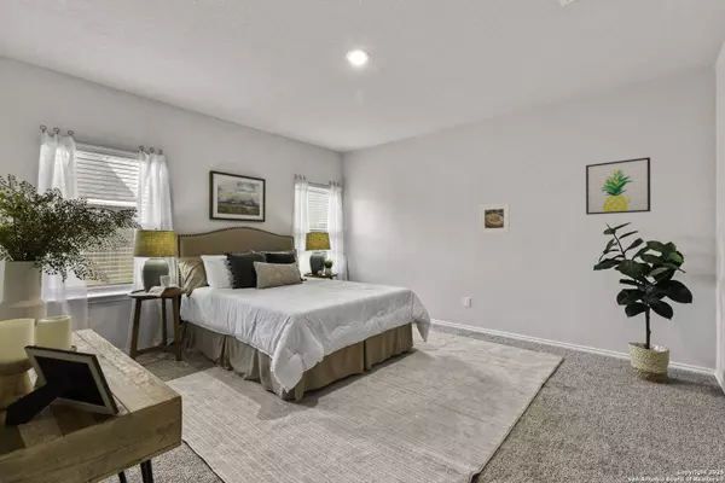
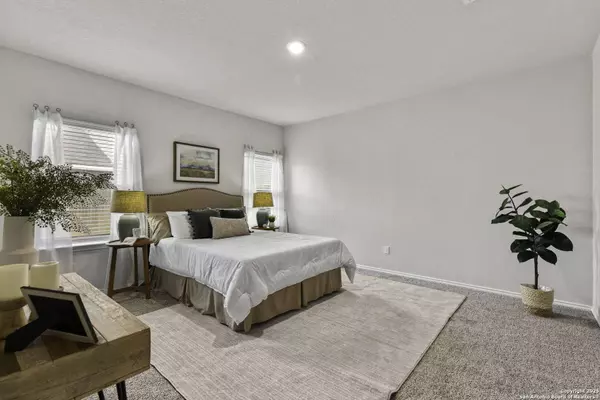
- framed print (494, 219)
- wall art (616, 187)
